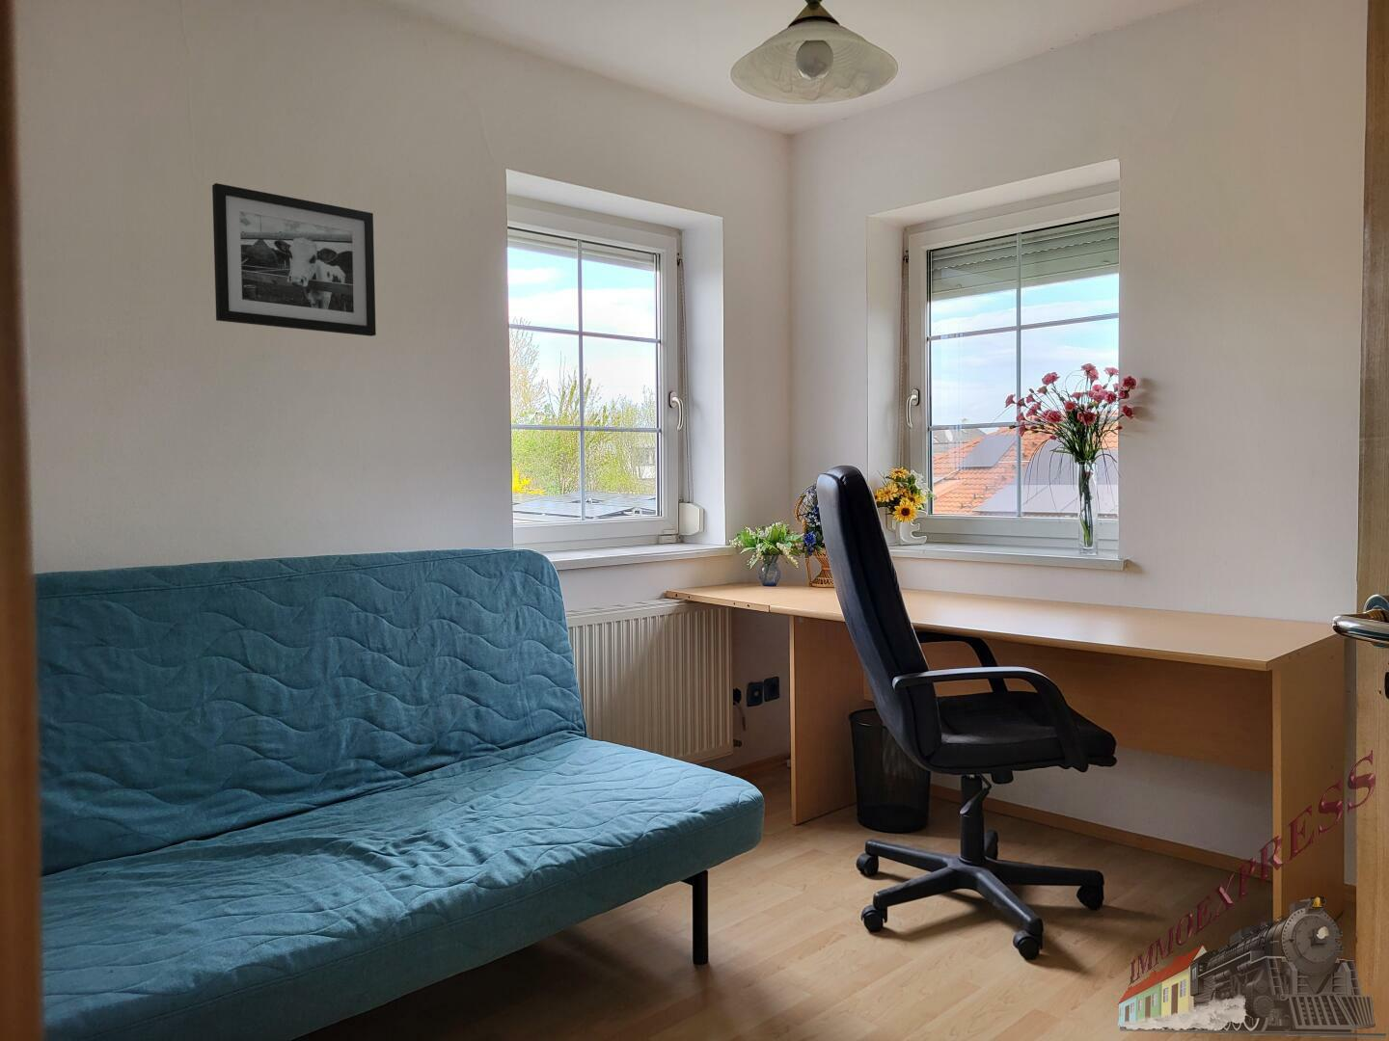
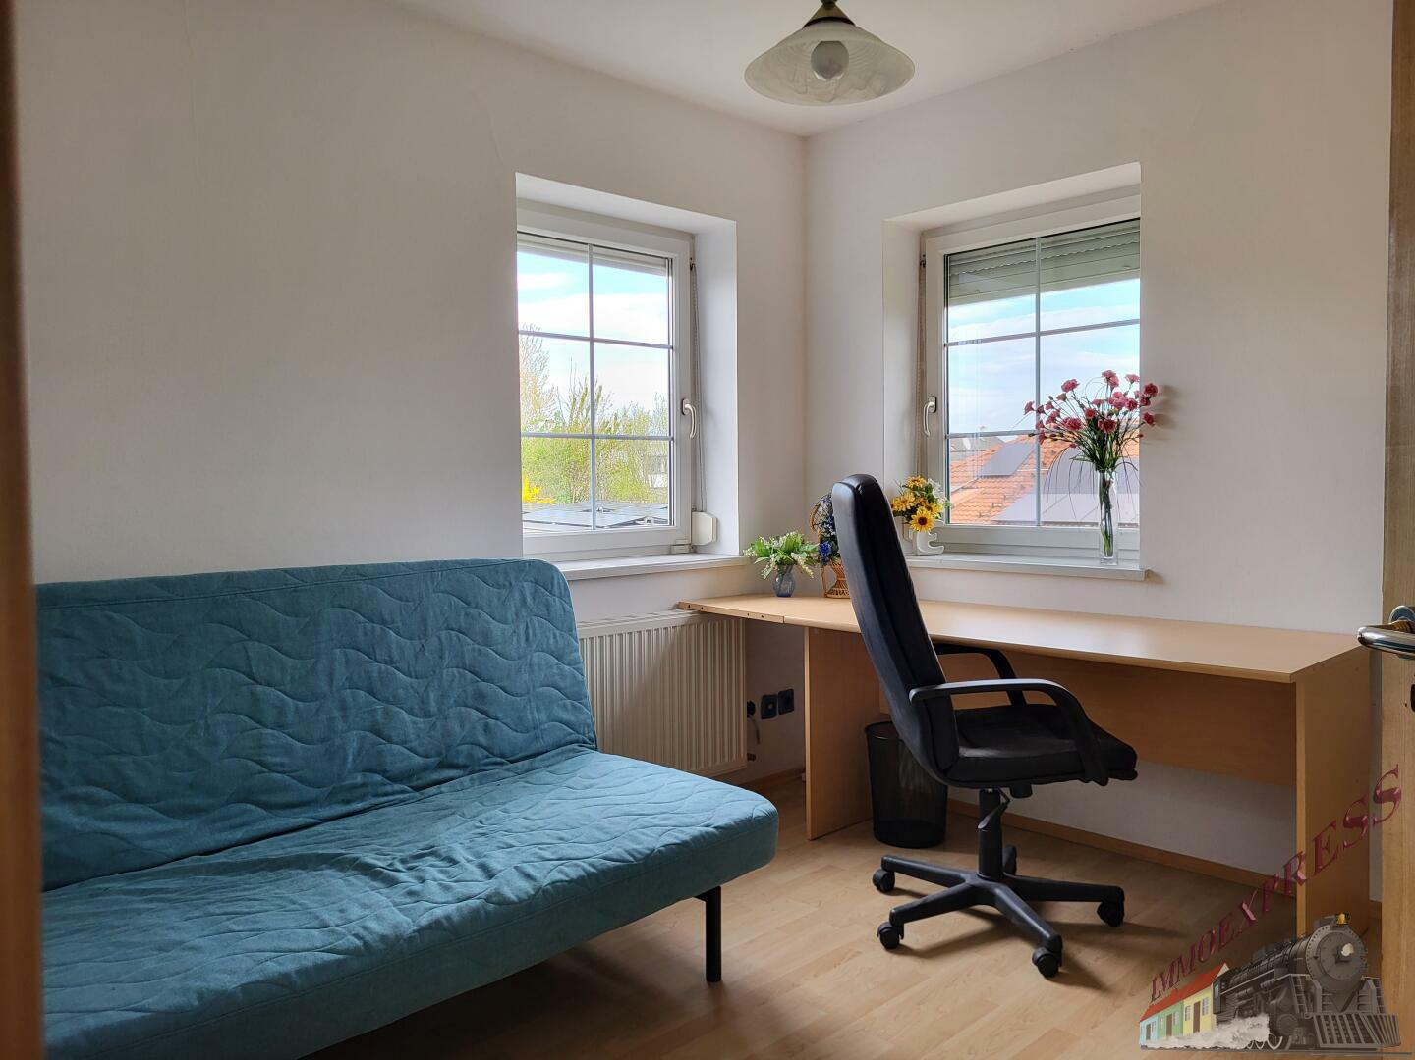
- picture frame (299, 265)
